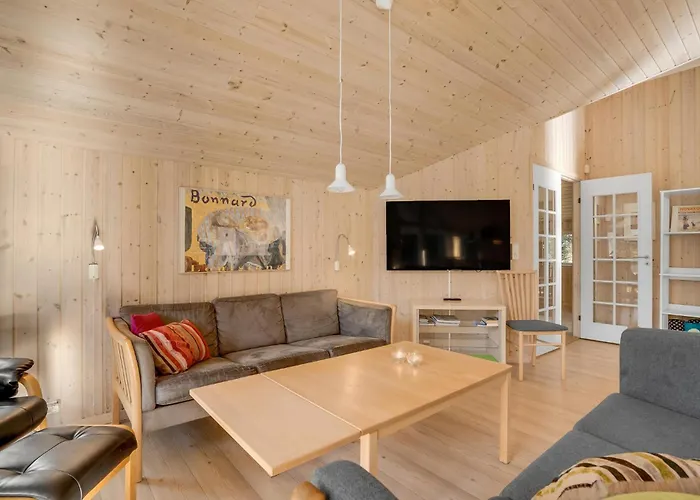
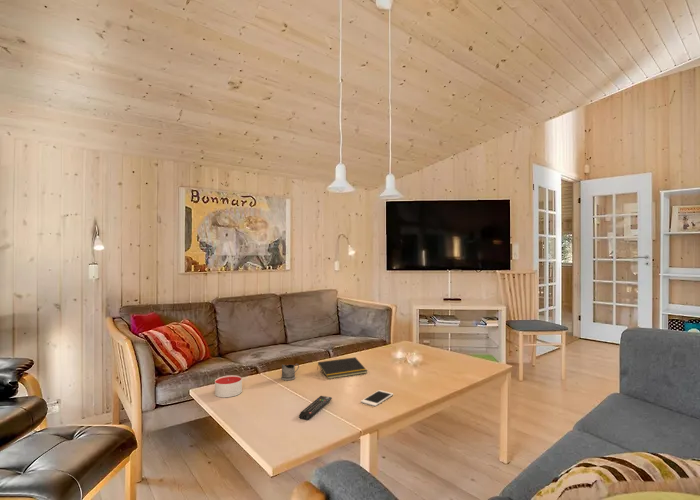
+ candle (228, 385)
+ cell phone (377, 397)
+ notepad (342, 367)
+ tea glass holder (290, 370)
+ remote control (316, 406)
